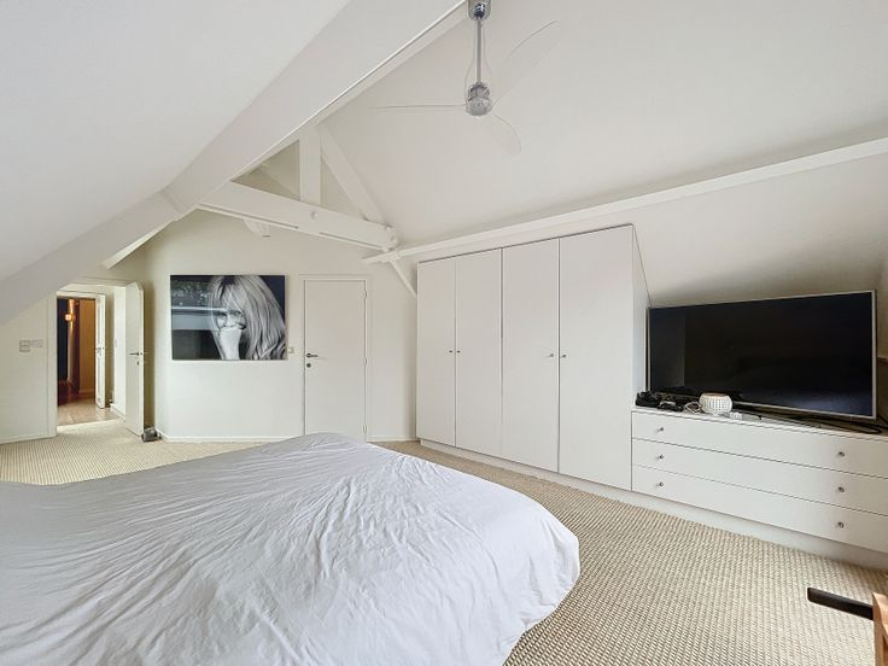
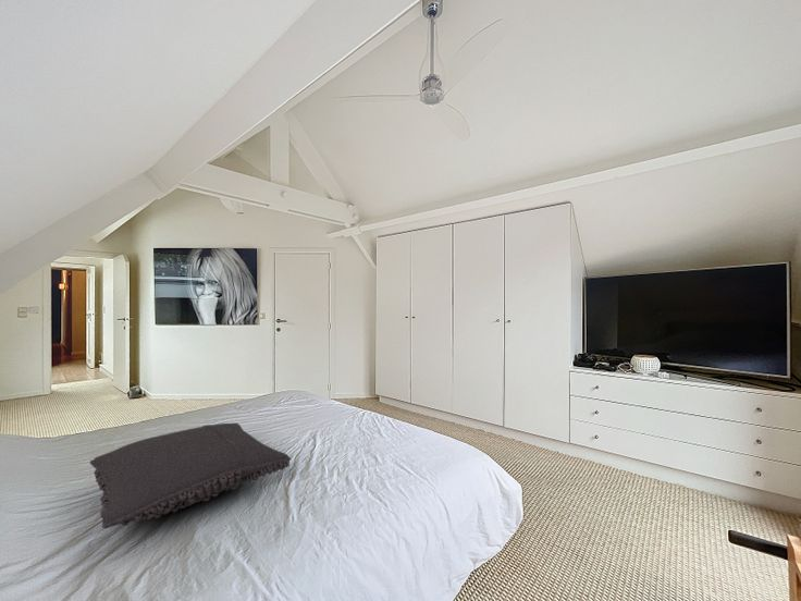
+ pillow (190, 463)
